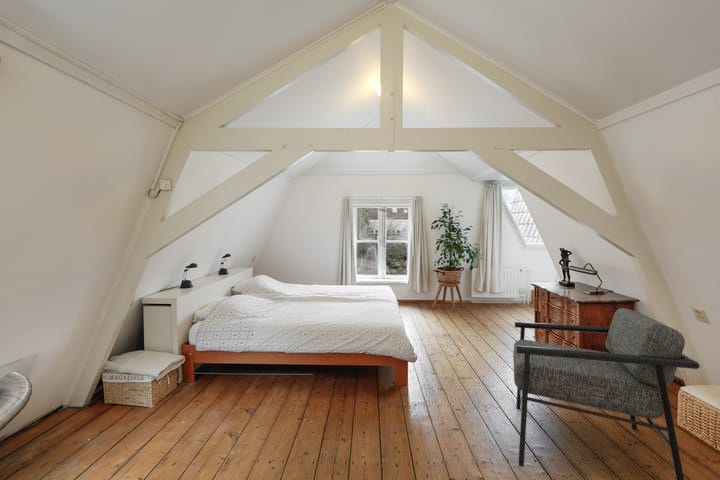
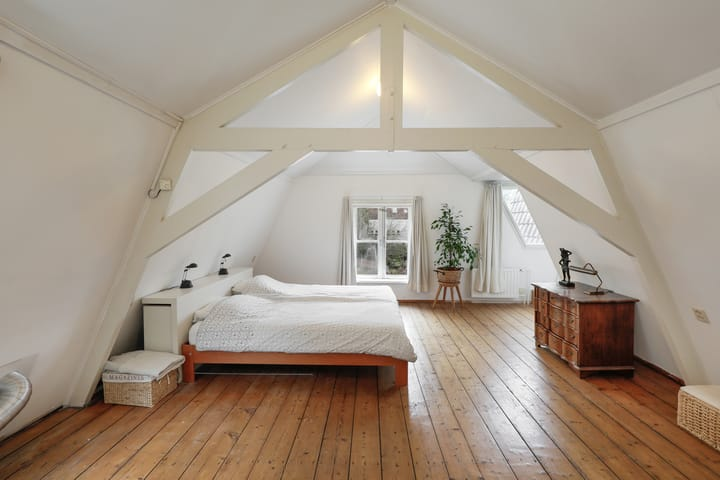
- armchair (584, 379)
